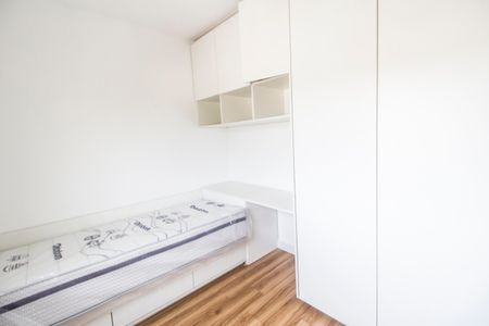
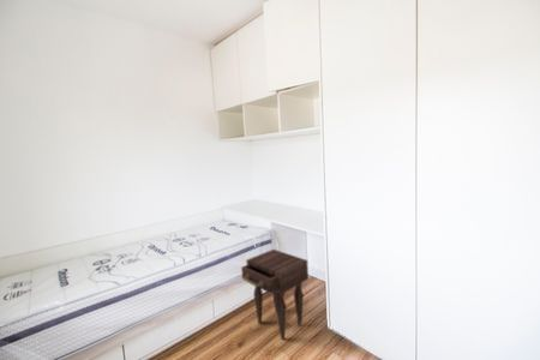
+ nightstand (272, 294)
